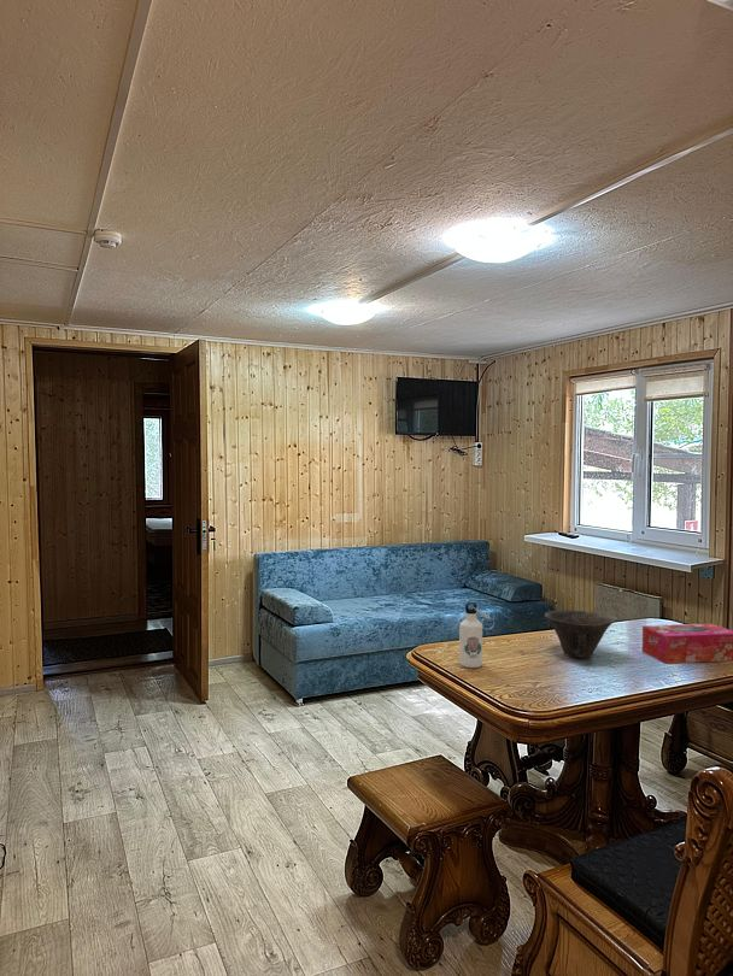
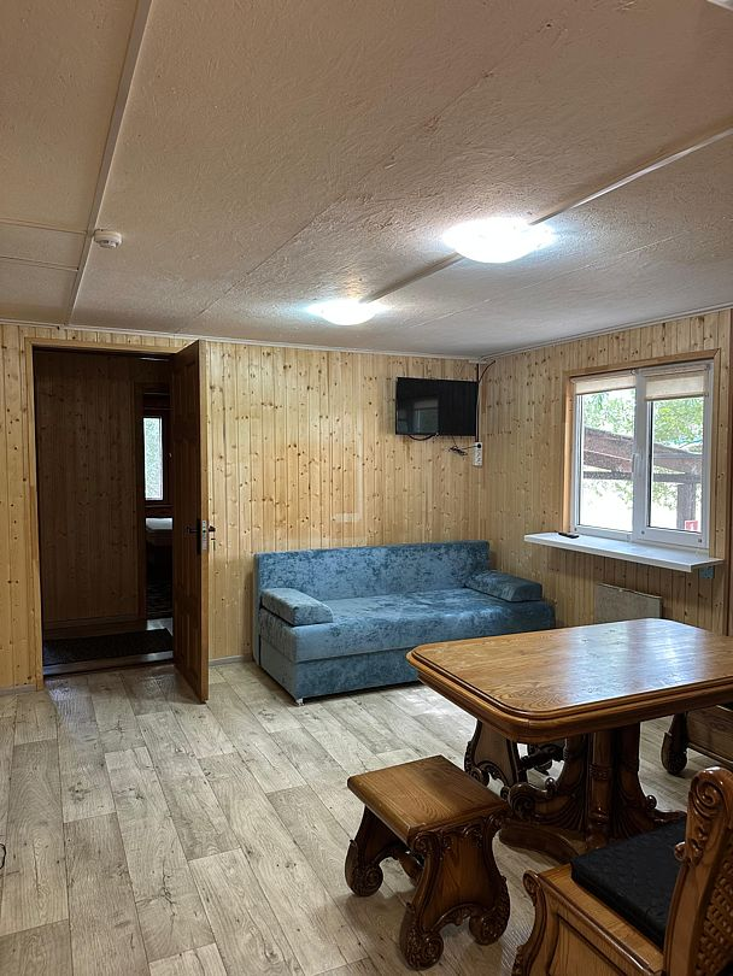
- tissue box (688, 642)
- bowl (580, 635)
- water bottle (476, 633)
